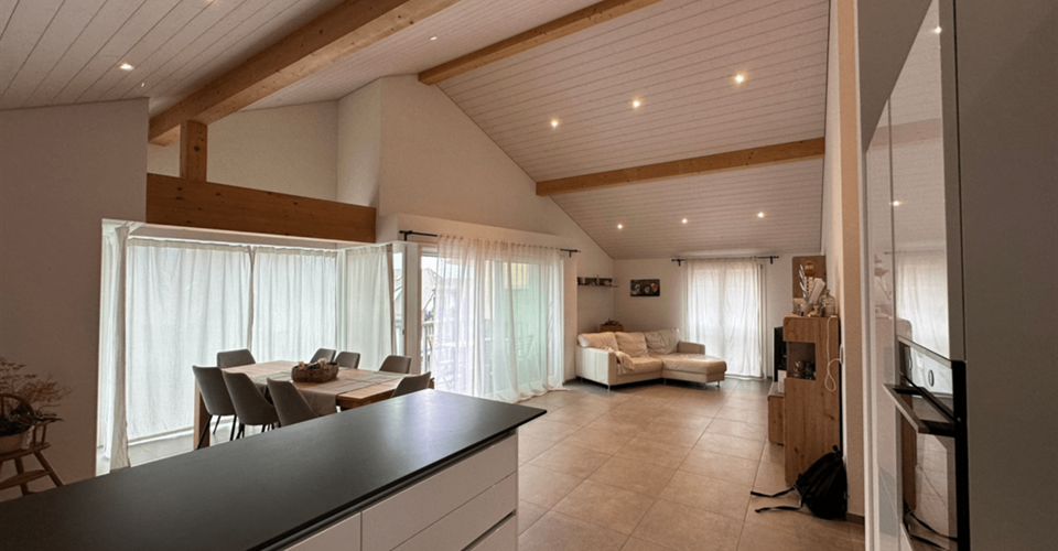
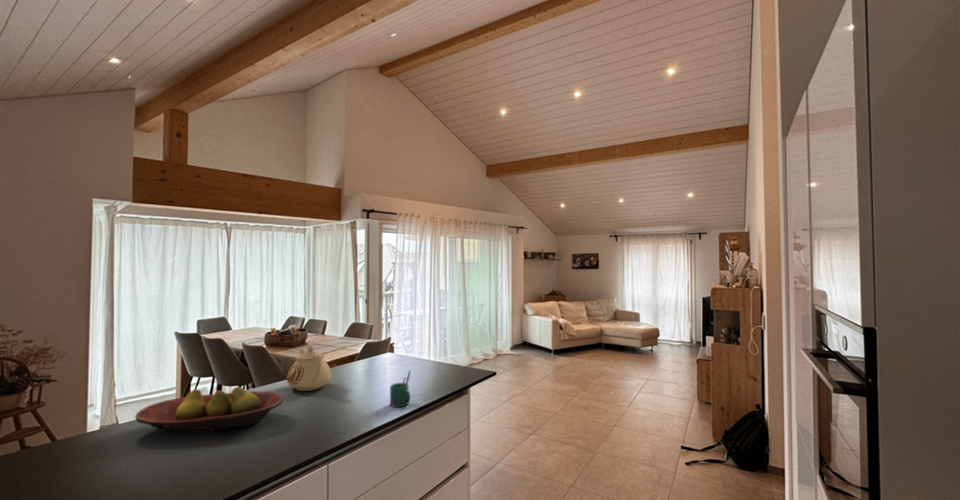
+ mug (401, 387)
+ teapot (309, 366)
+ fruit bowl (214, 406)
